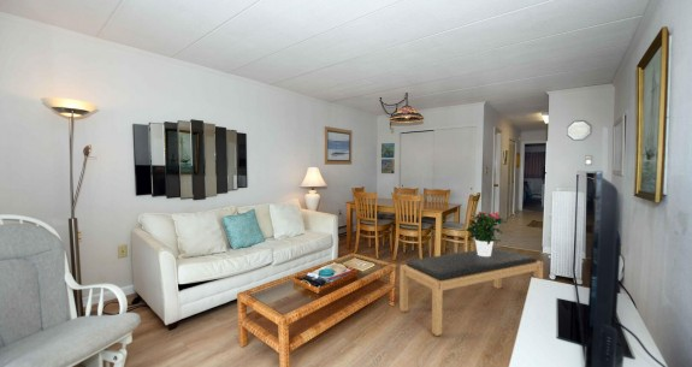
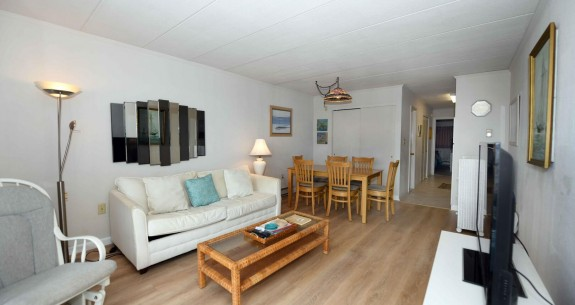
- potted flower (485, 232)
- bench (472, 282)
